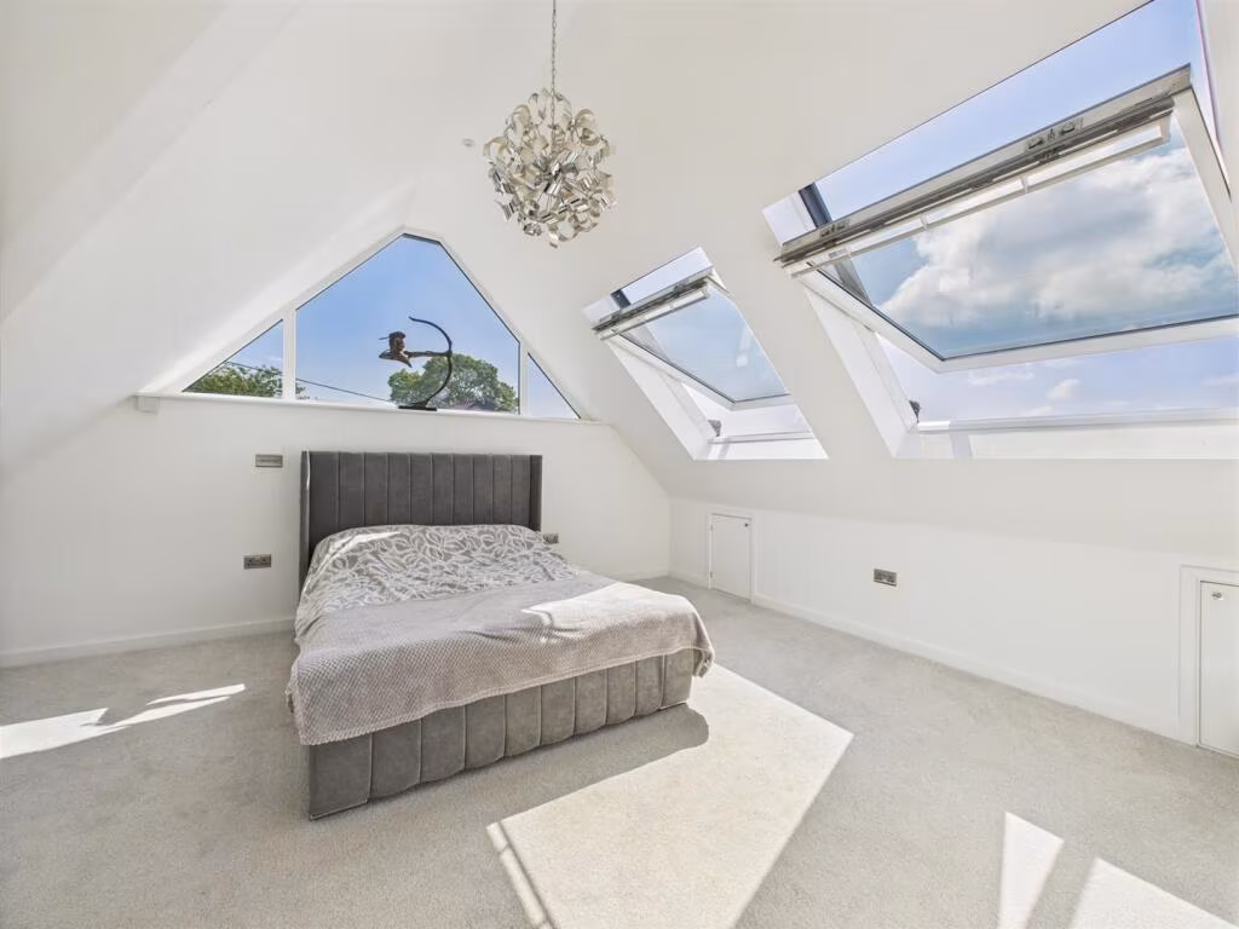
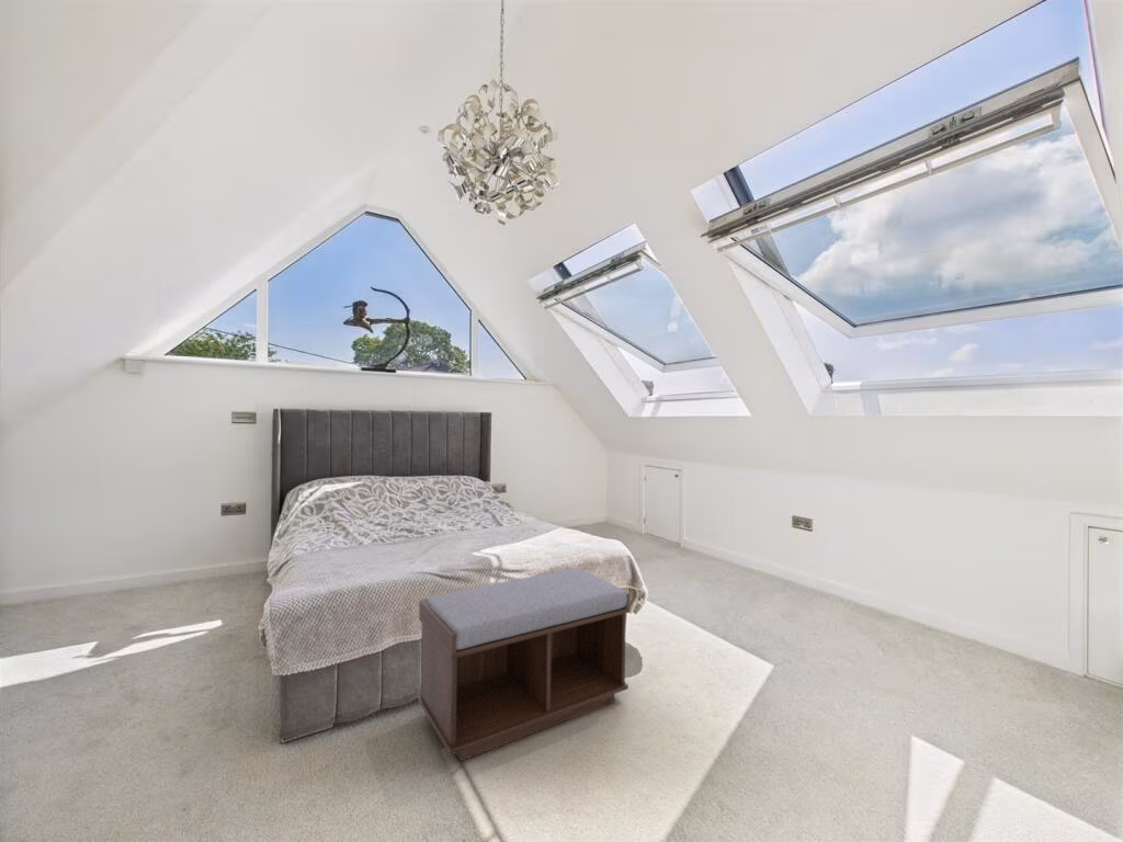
+ bench (526, 649)
